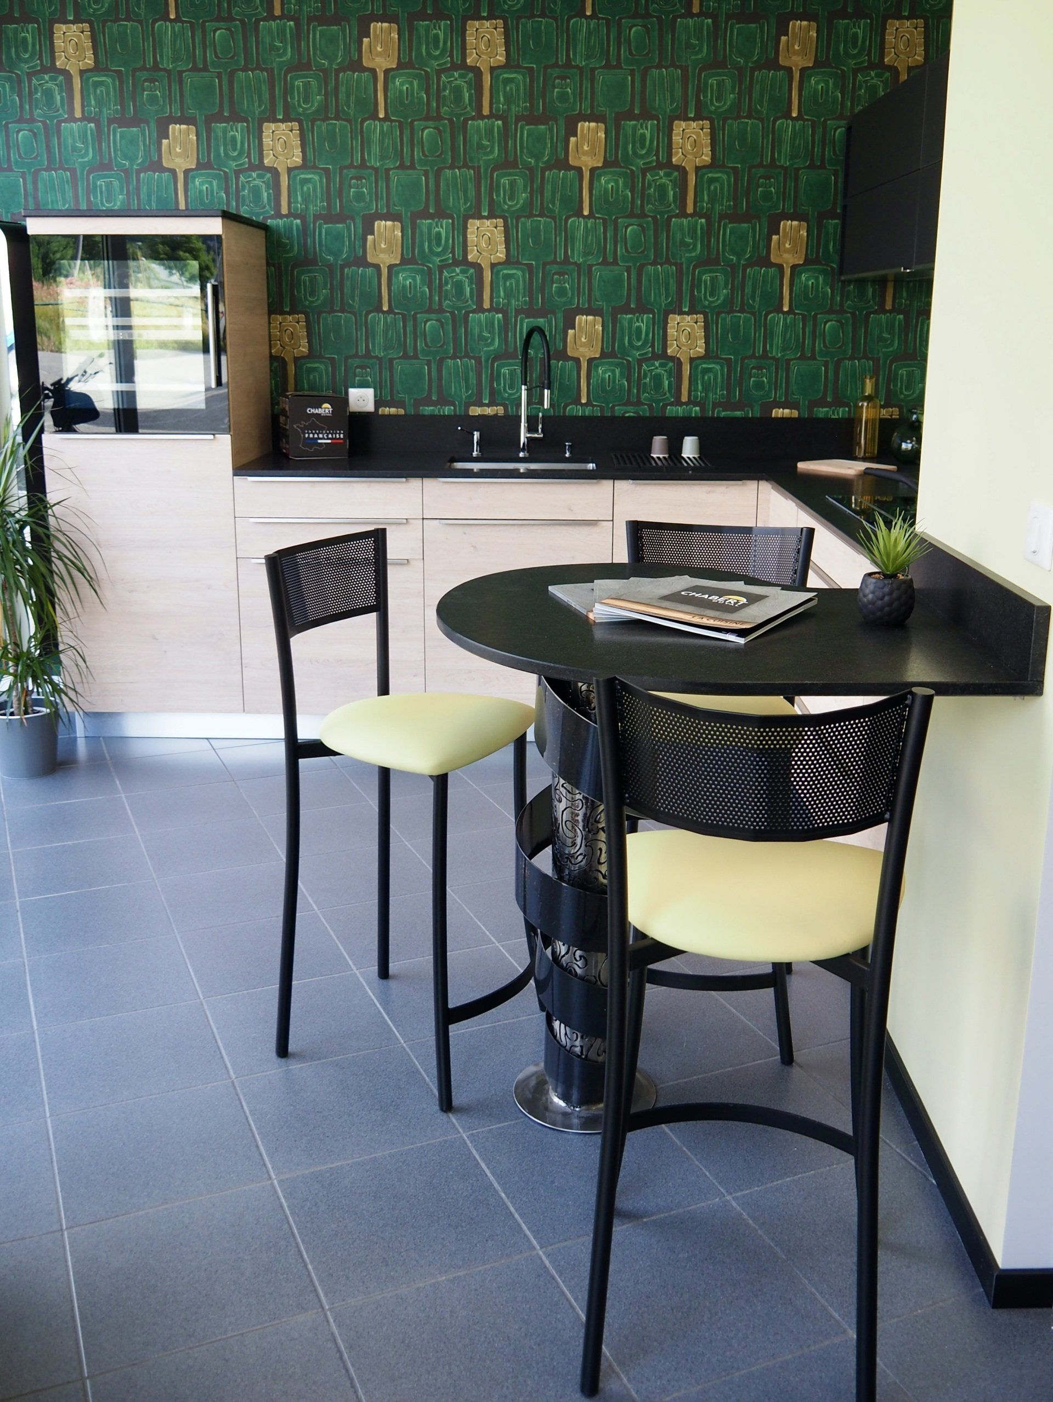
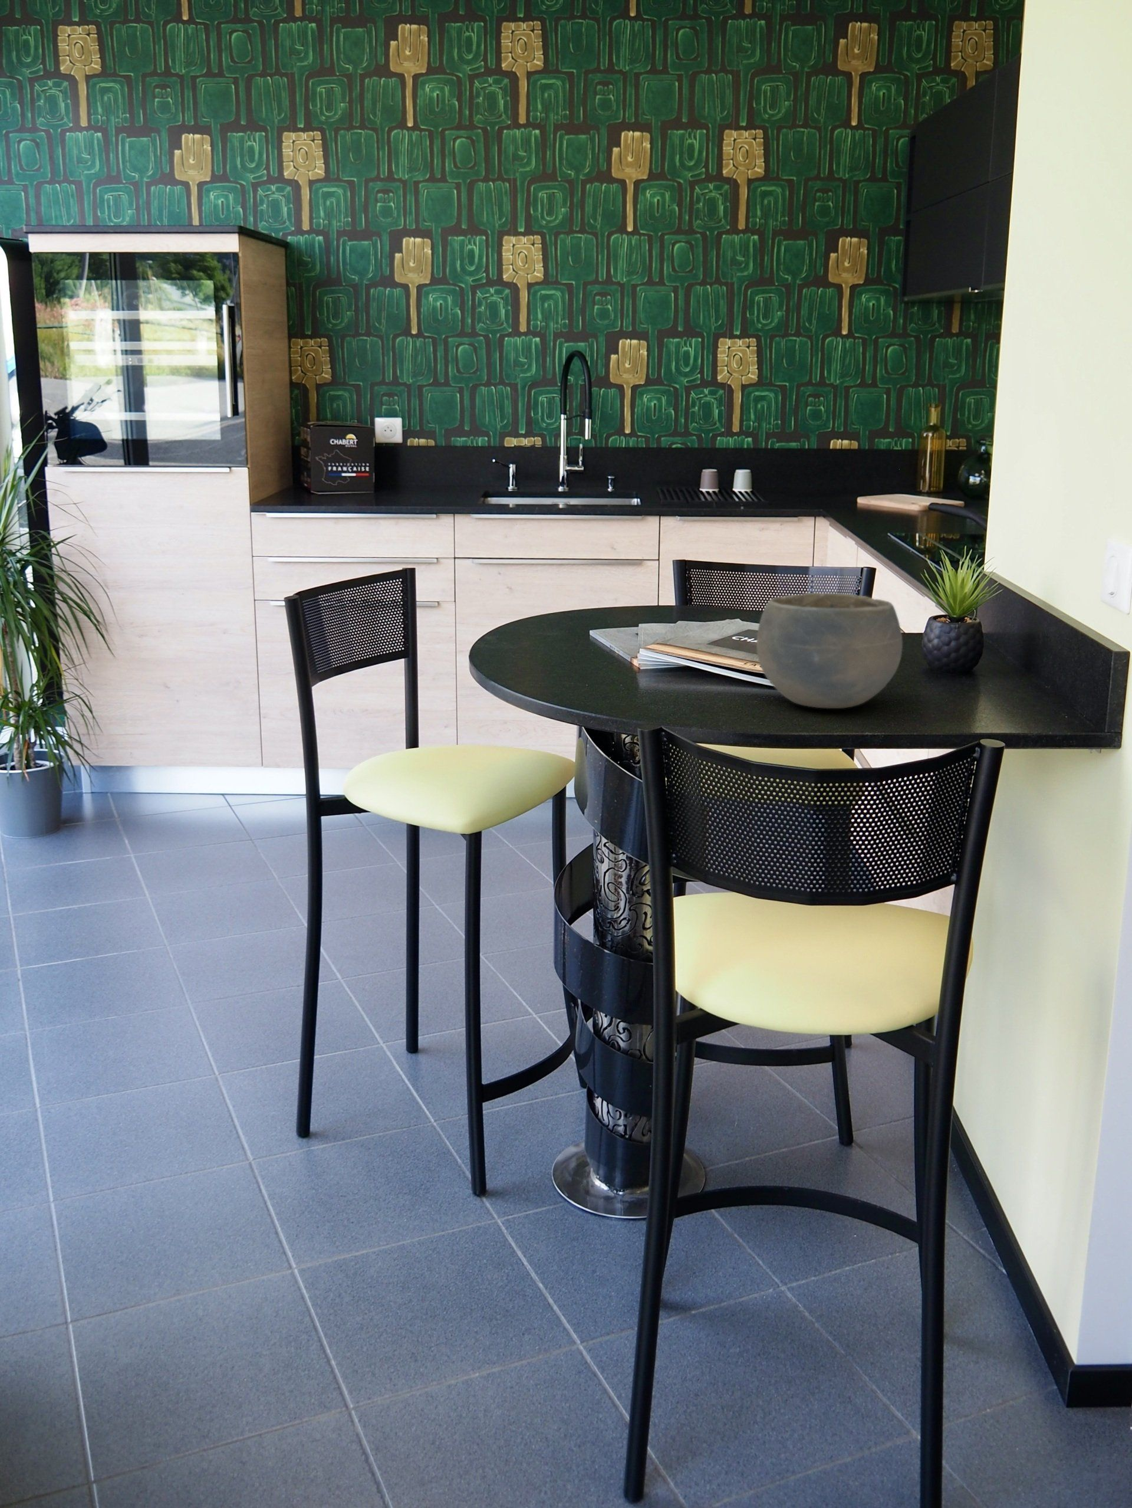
+ bowl (829, 653)
